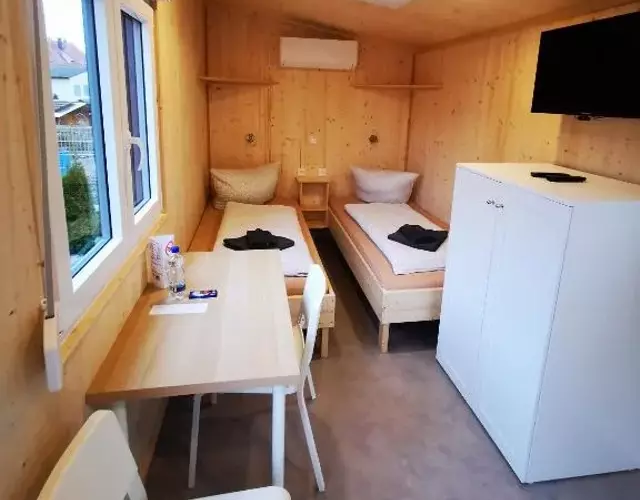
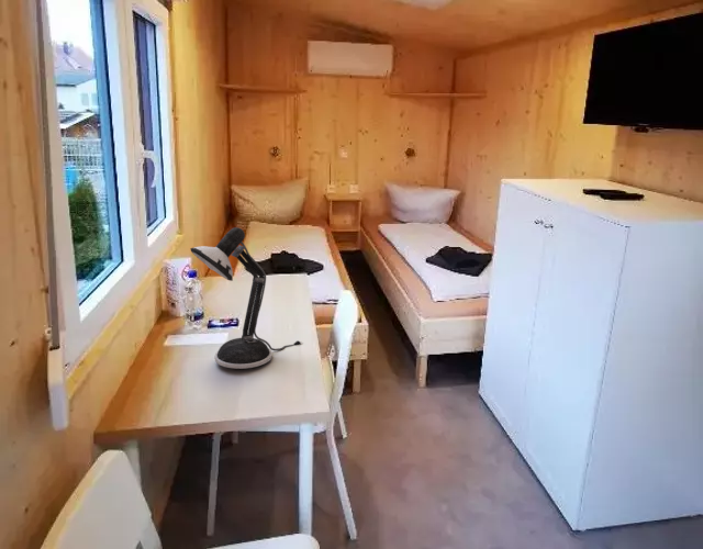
+ desk lamp (249, 295)
